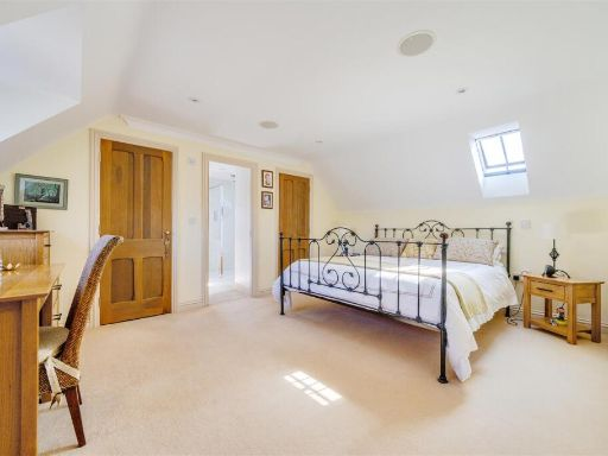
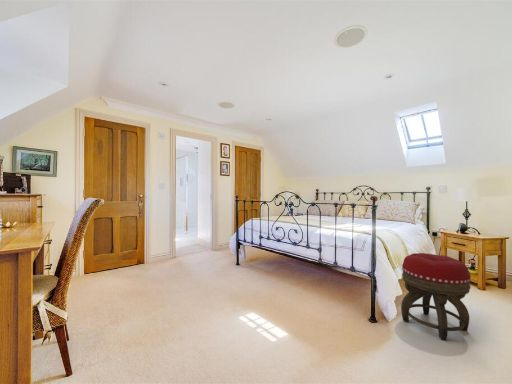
+ footstool (433, 291)
